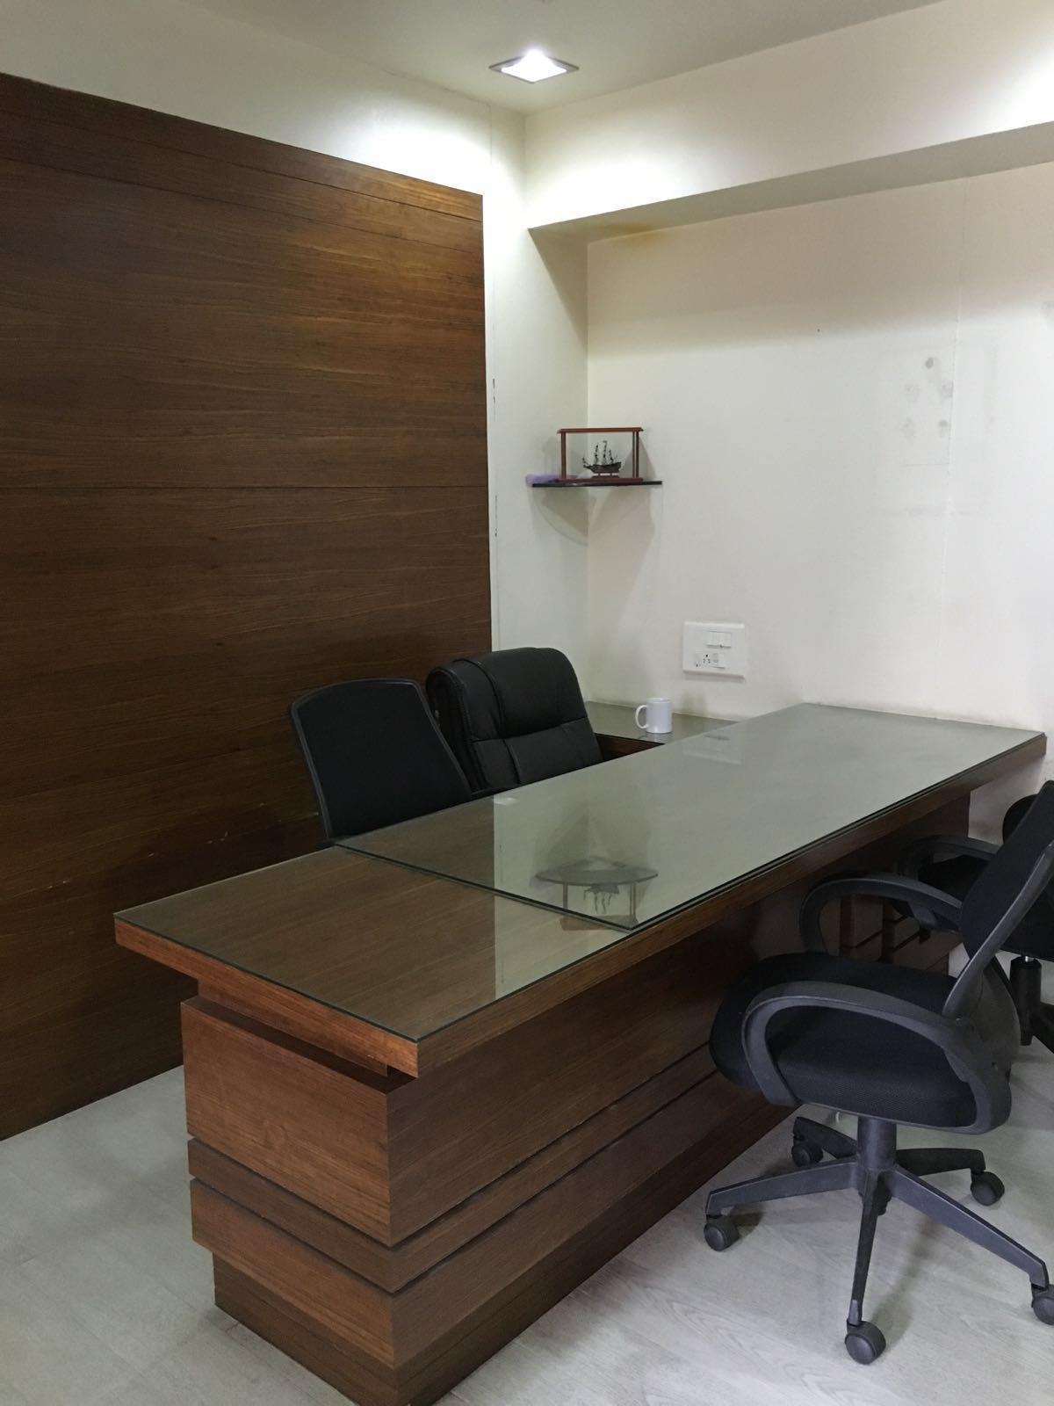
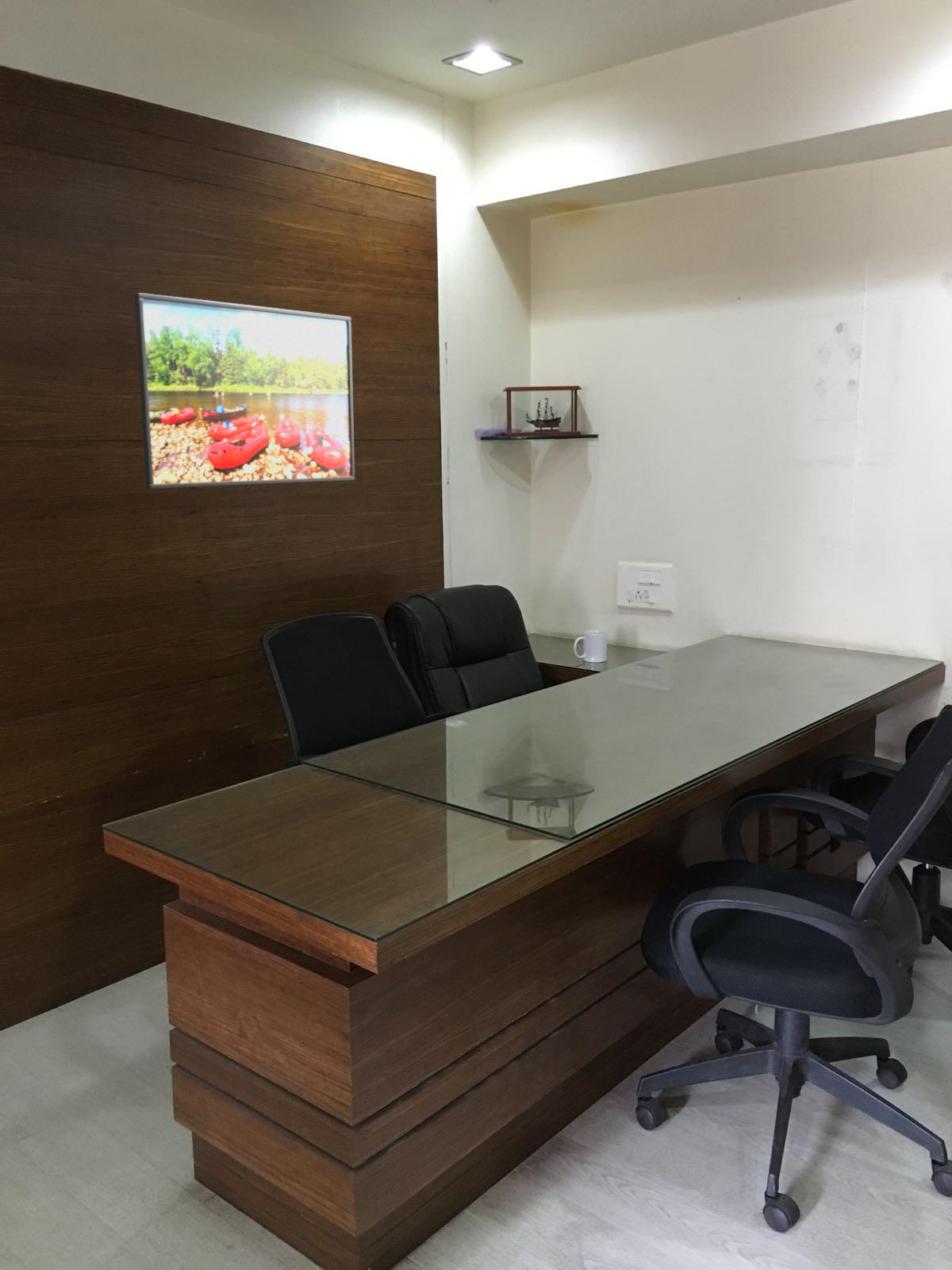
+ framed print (255, 396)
